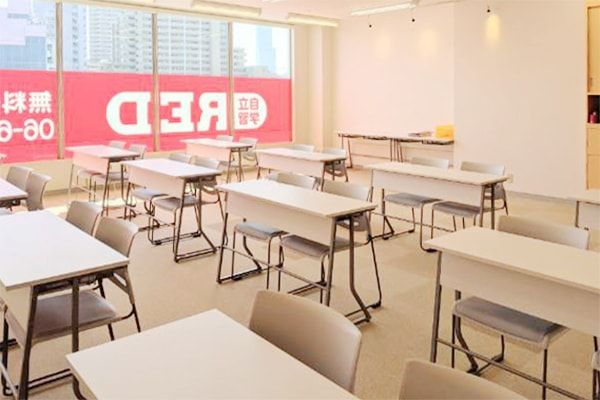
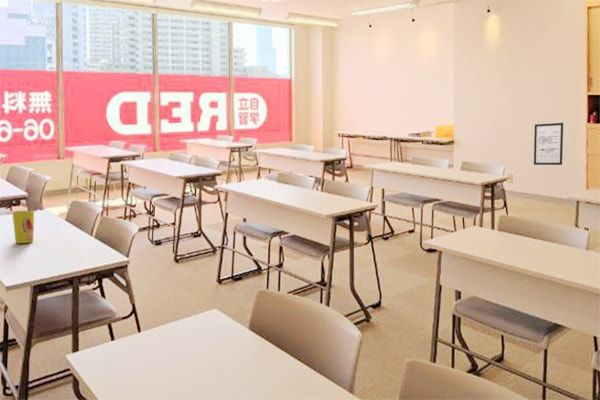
+ wall art (548, 144)
+ cup (23, 226)
